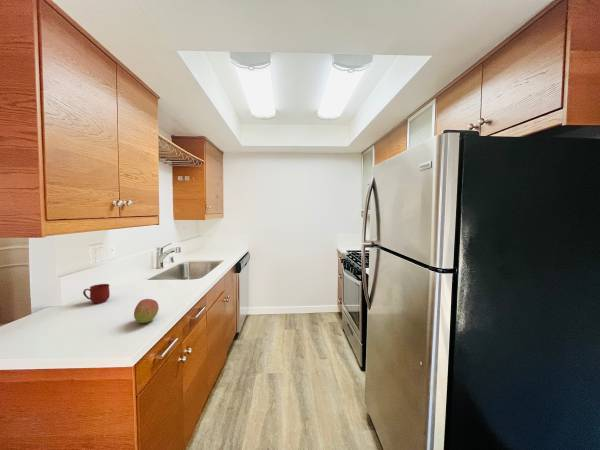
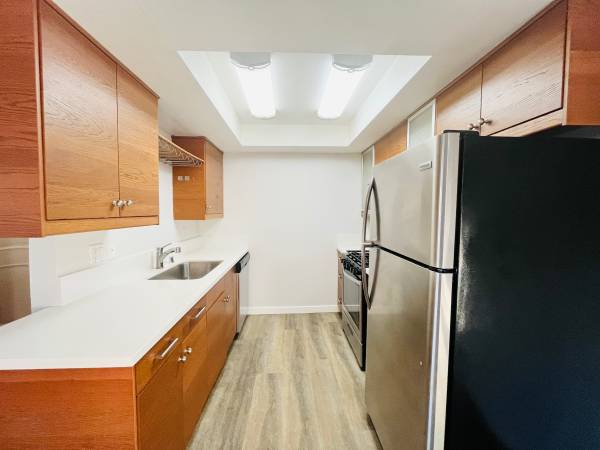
- mug (96, 294)
- fruit (146, 310)
